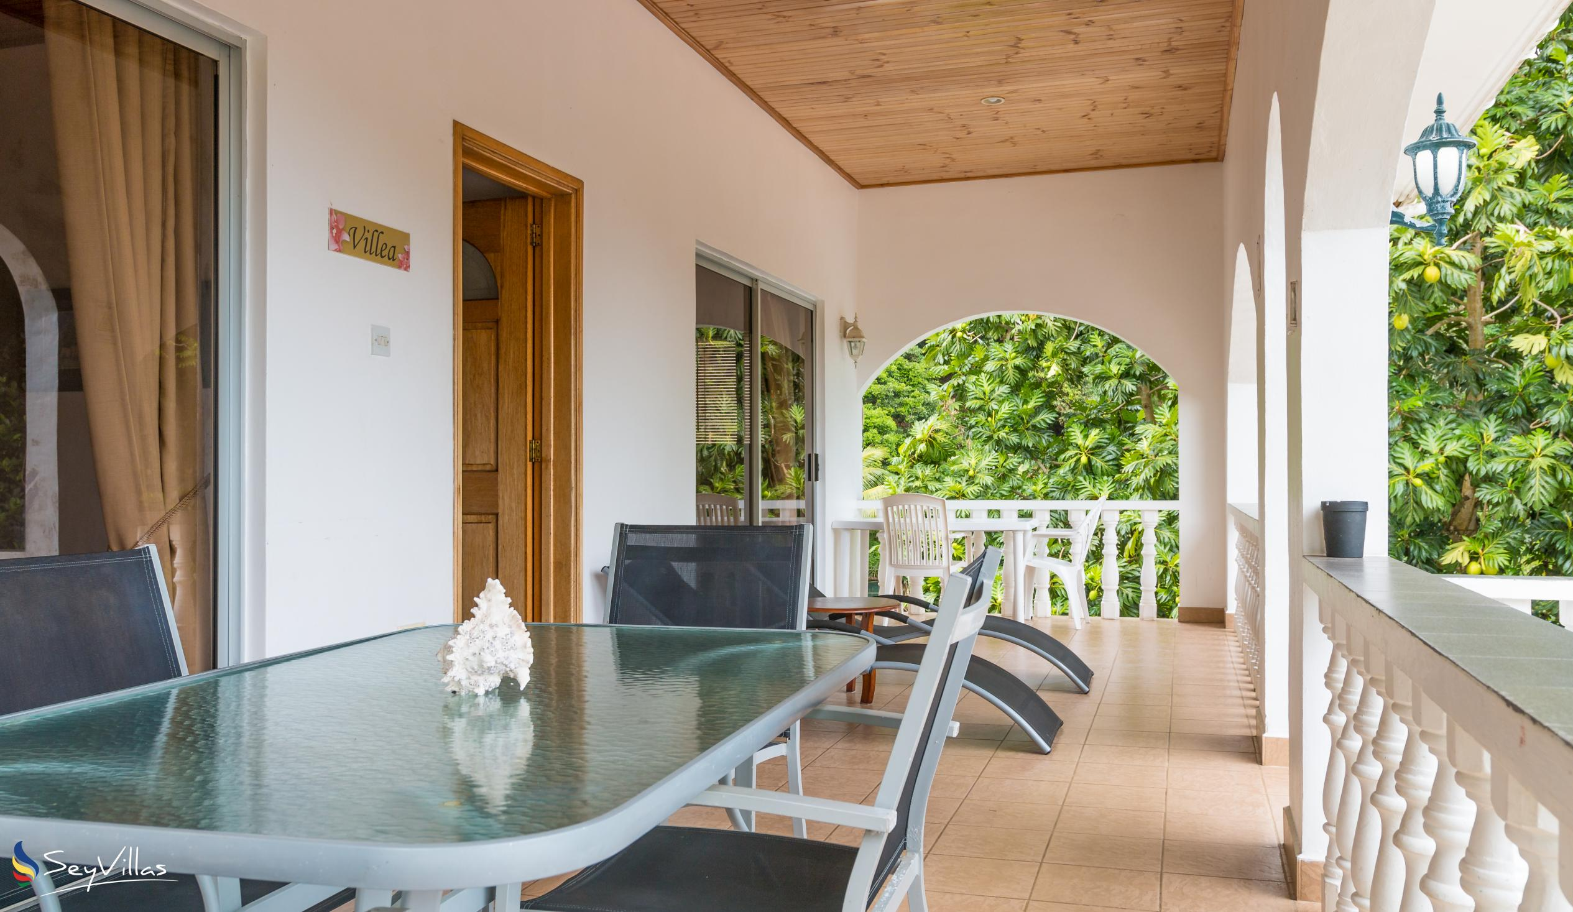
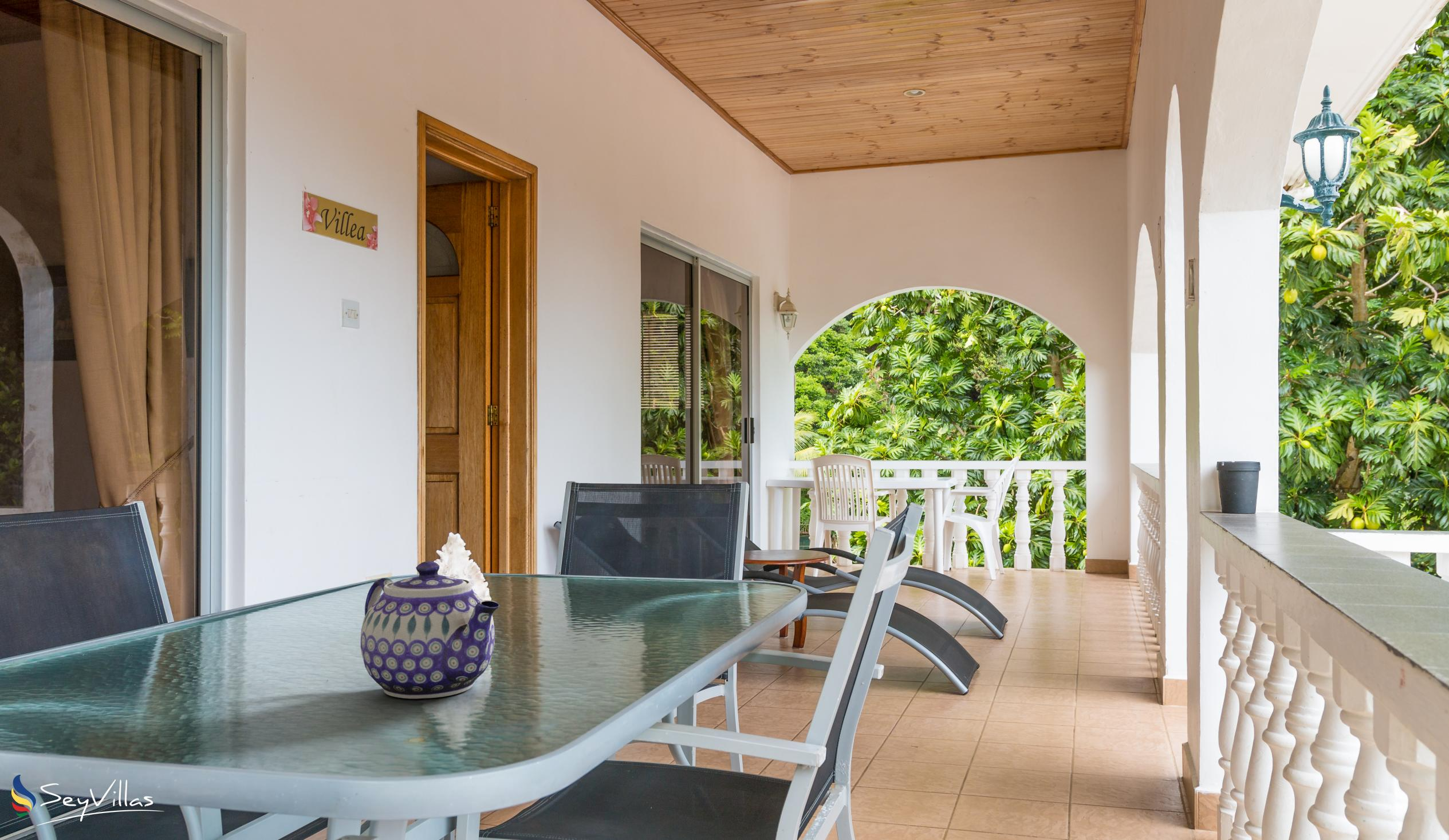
+ teapot (428, 625)
